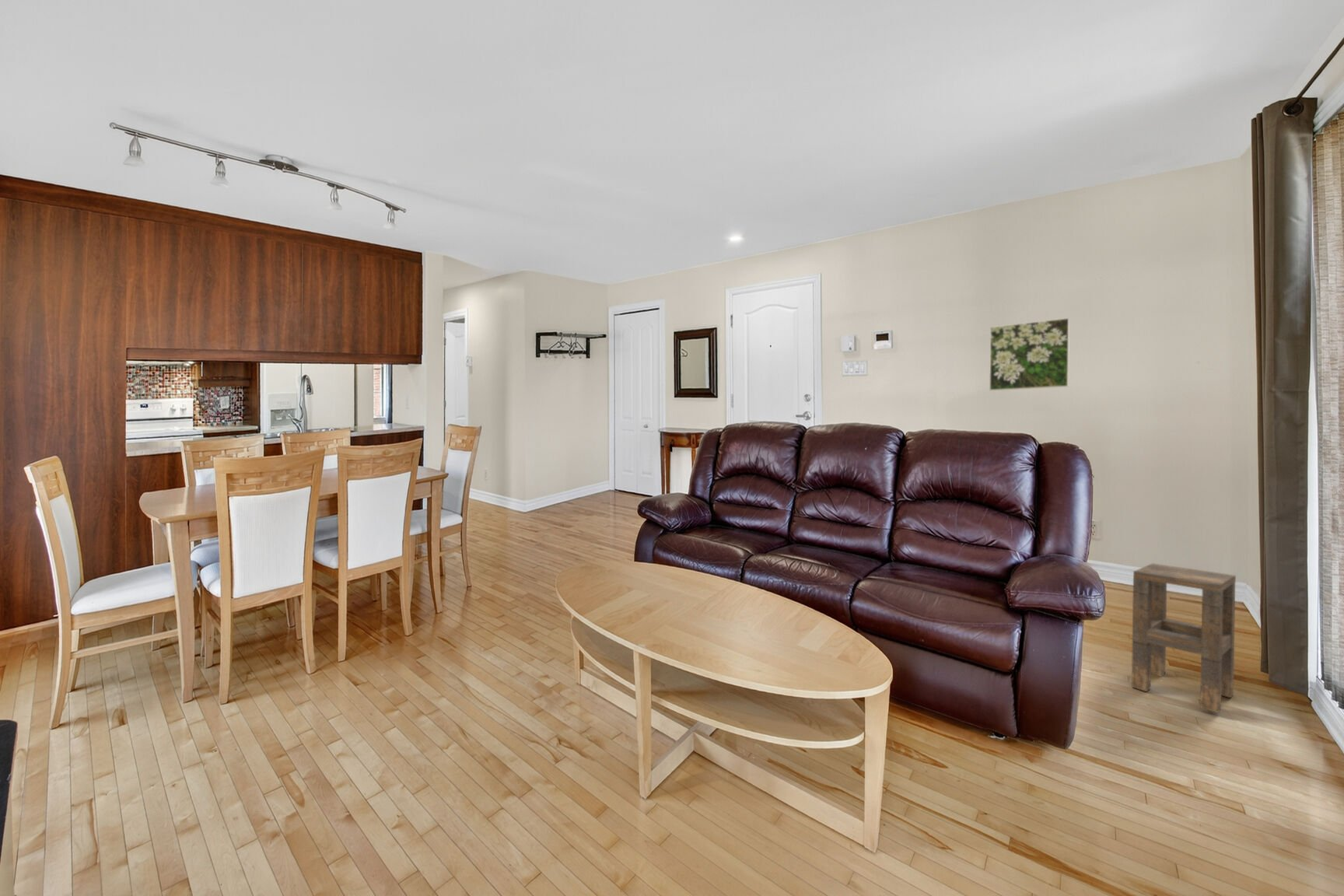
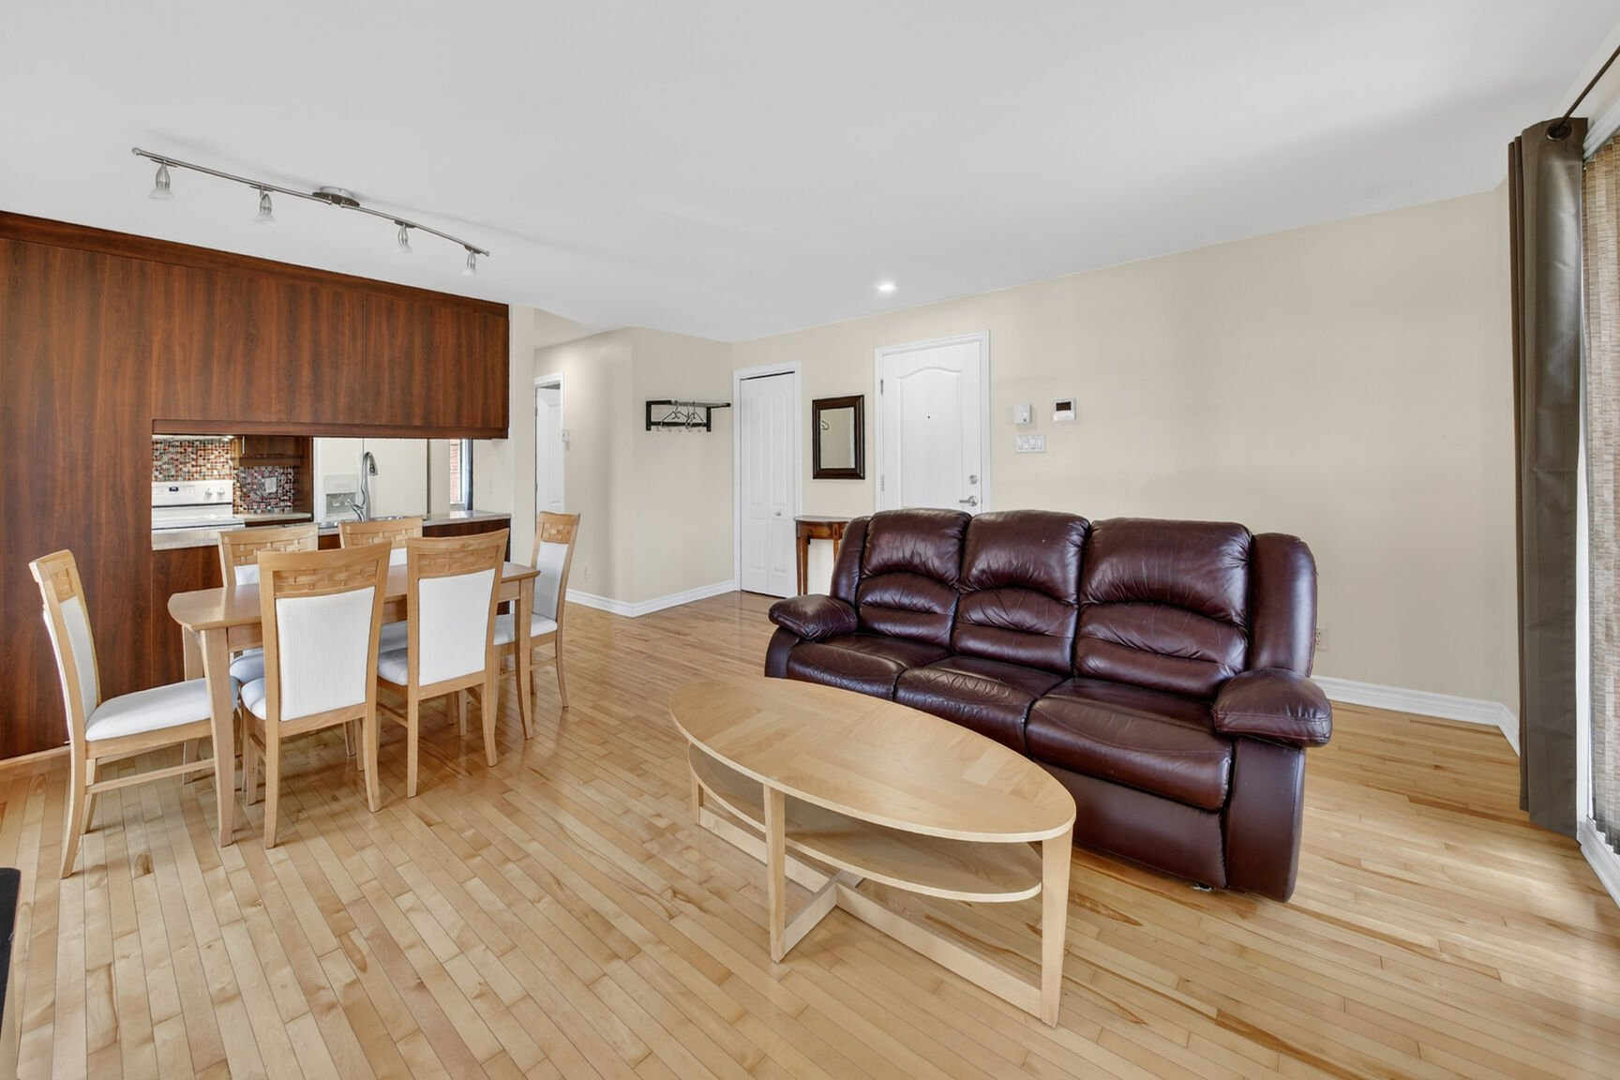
- side table (1182, 632)
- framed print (1027, 355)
